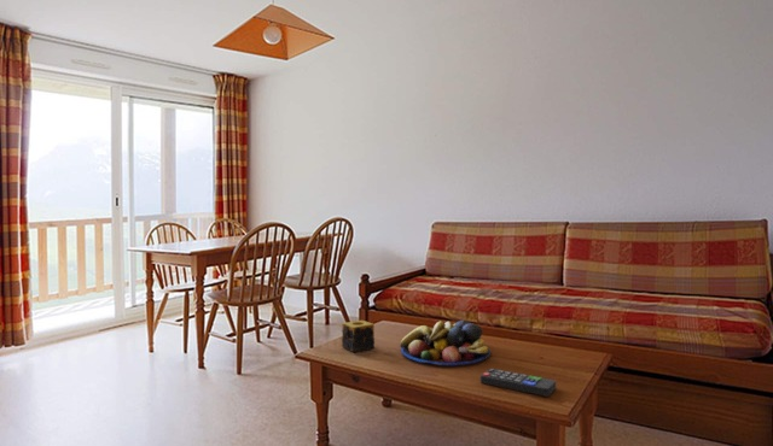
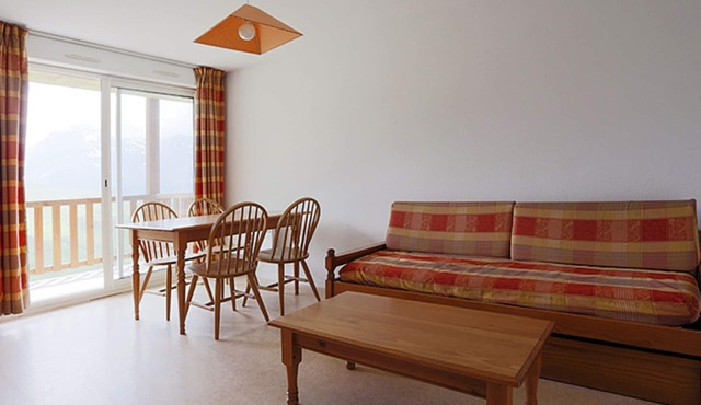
- candle (358, 335)
- remote control (517, 381)
- fruit bowl (444, 335)
